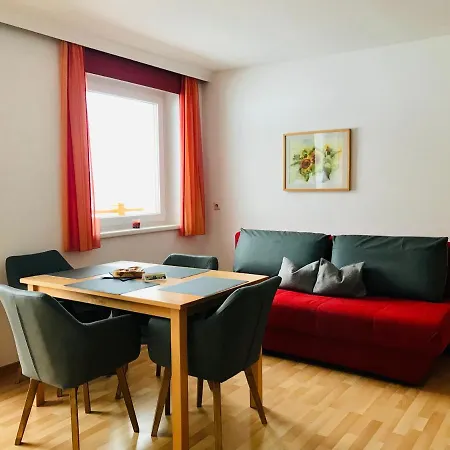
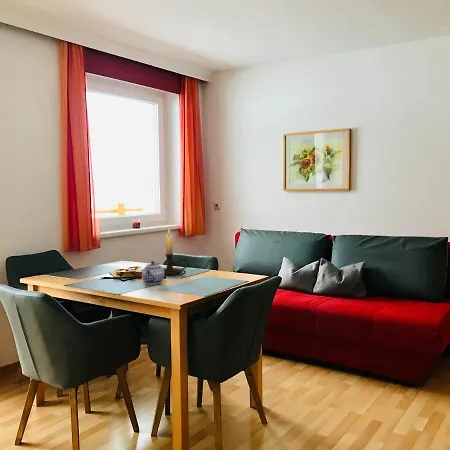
+ candle holder (171, 250)
+ teapot (153, 272)
